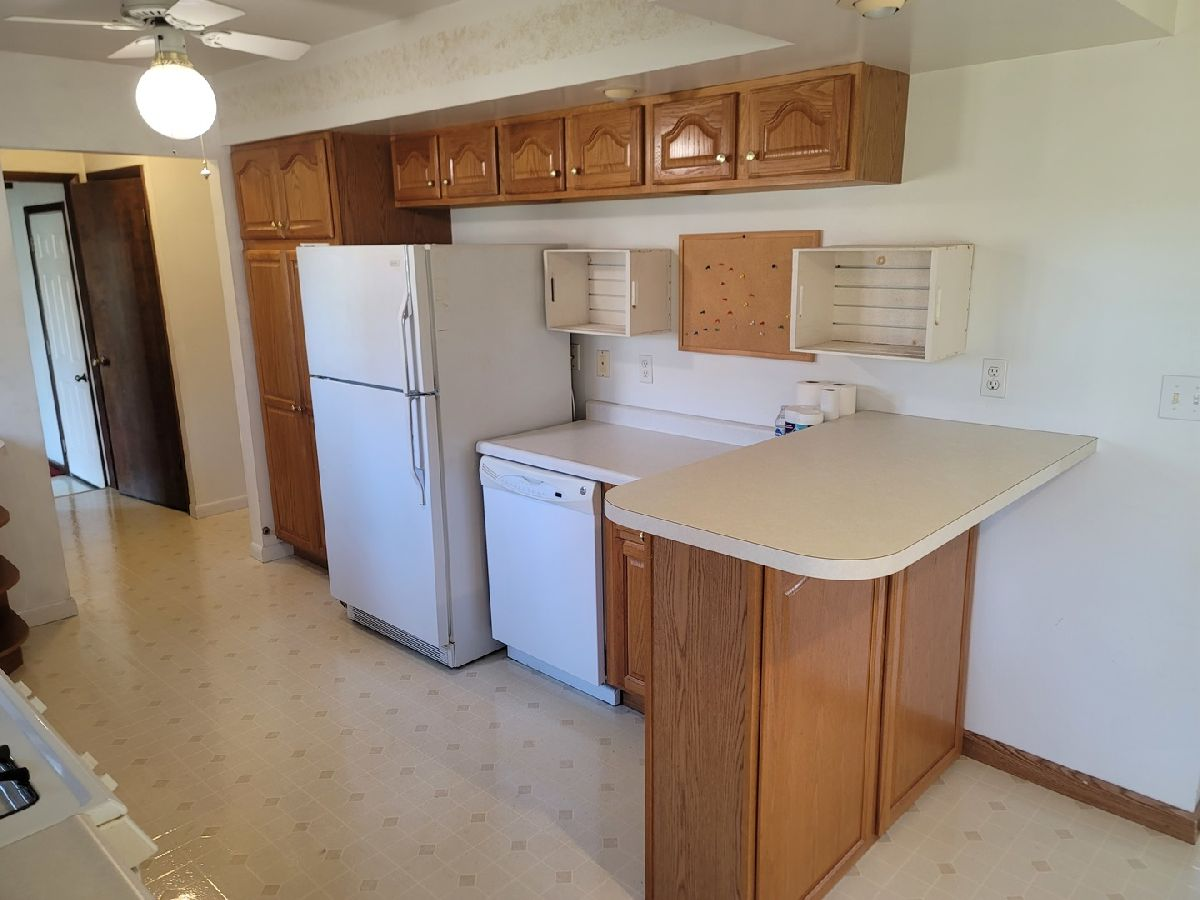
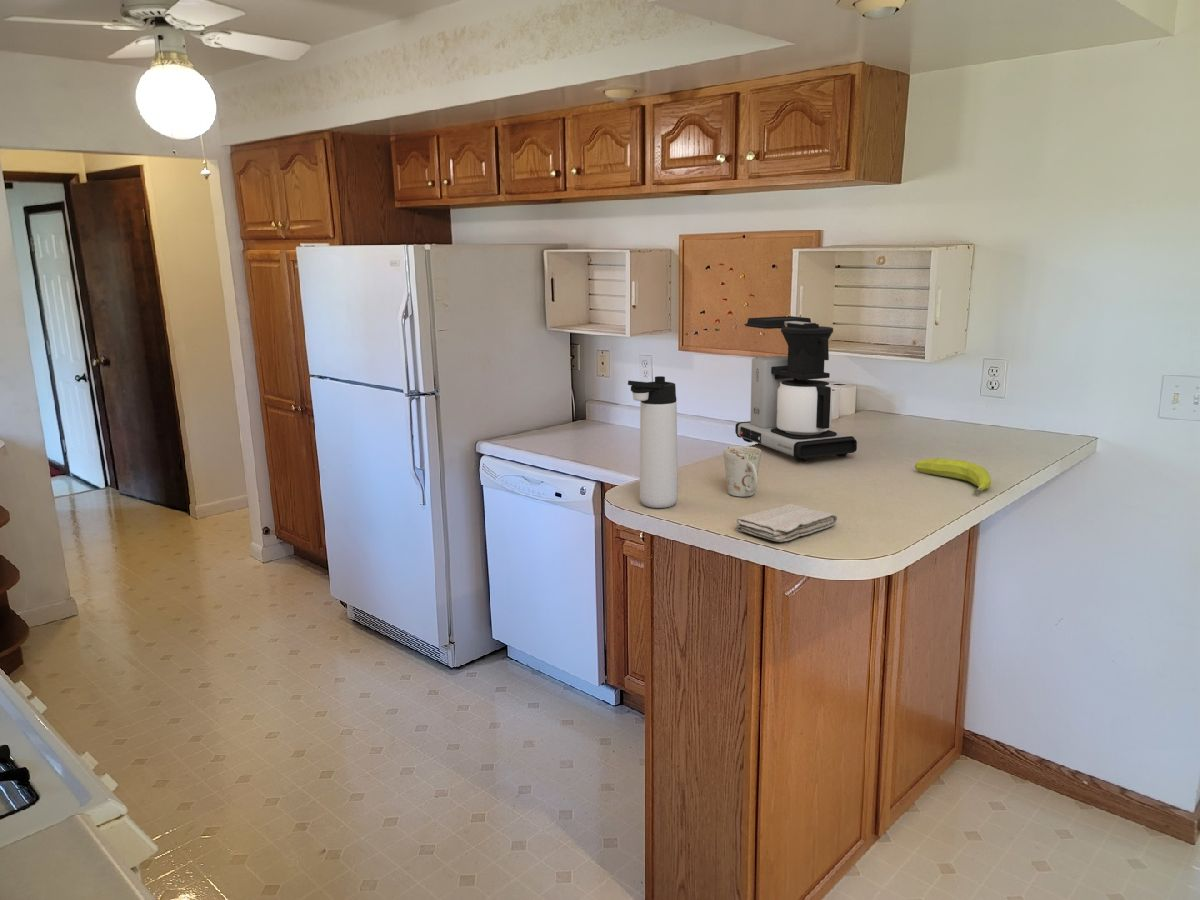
+ thermos bottle (652, 442)
+ coffee maker (794, 385)
+ fruit (950, 472)
+ washcloth (785, 521)
+ mug (745, 474)
